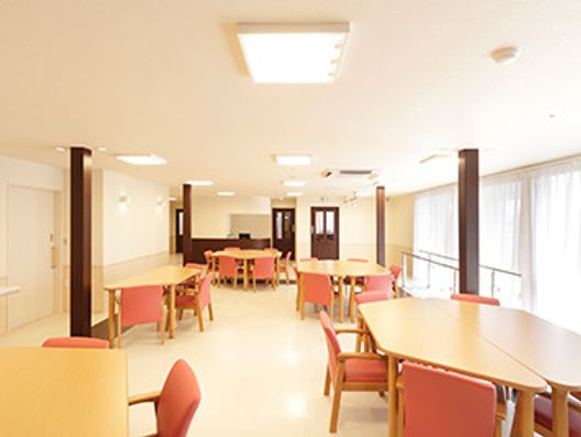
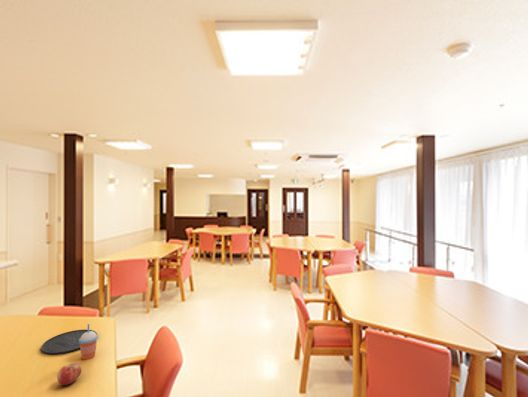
+ fruit (69, 373)
+ plate (70, 341)
+ cup with straw (88, 340)
